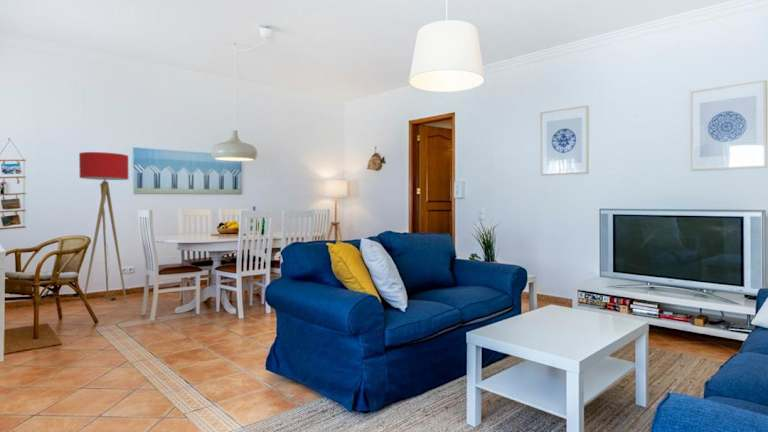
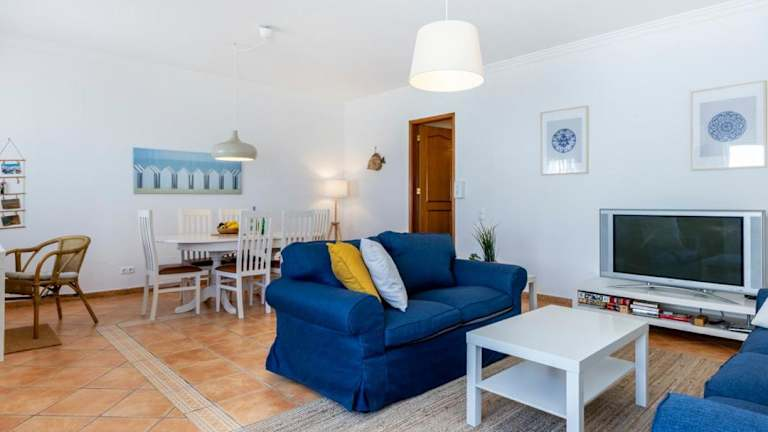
- floor lamp (104, 228)
